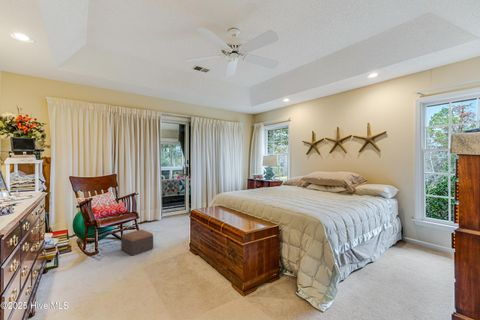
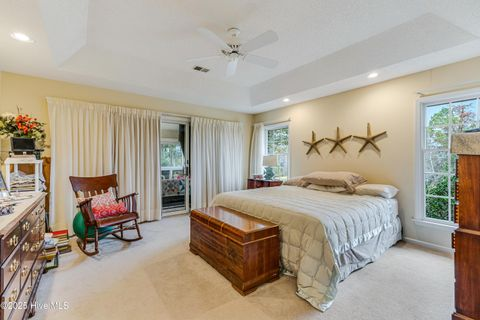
- footstool (137, 241)
